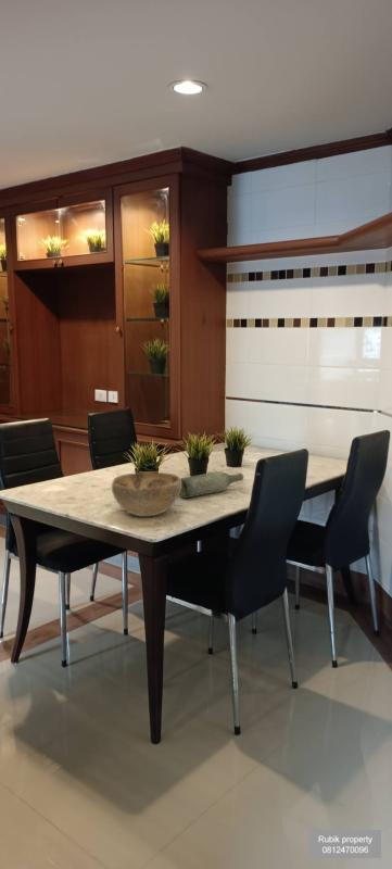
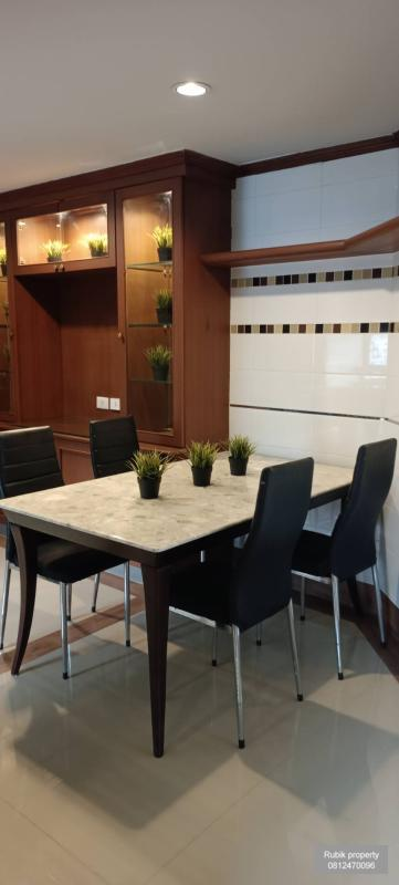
- bottle (210, 482)
- decorative bowl (147, 495)
